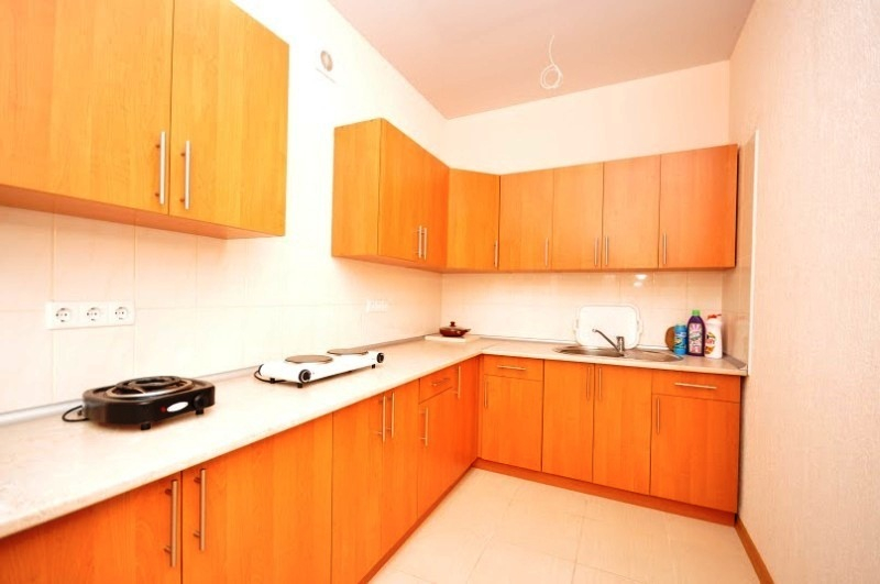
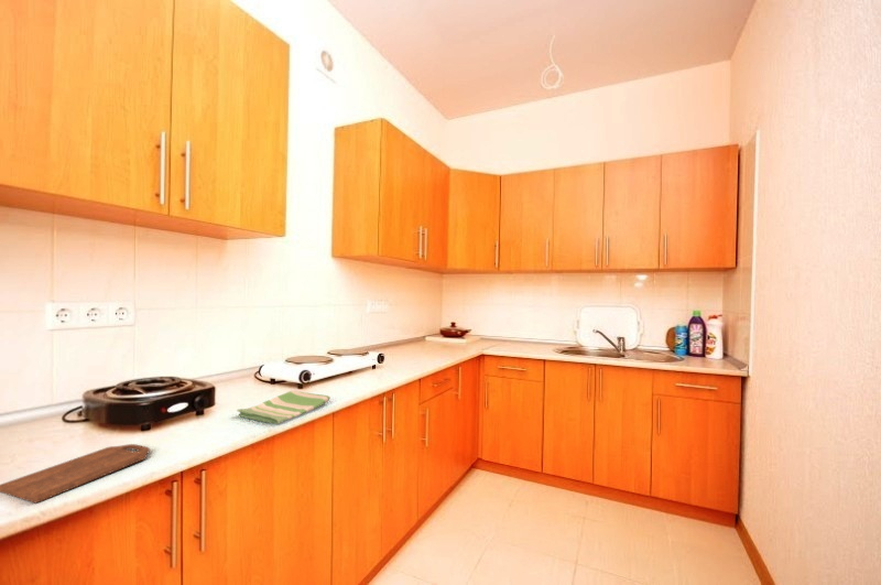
+ dish towel (286, 404)
+ cutting board (86, 467)
